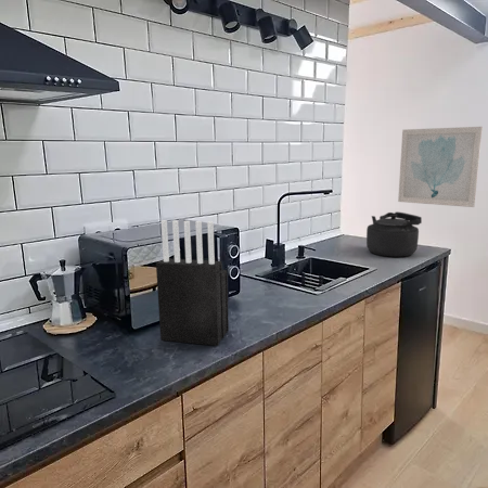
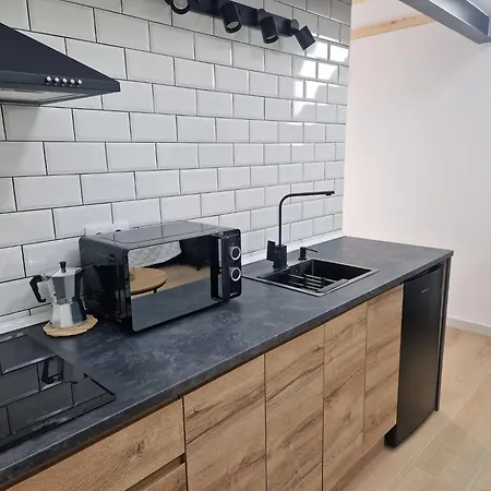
- knife block (194, 278)
- kettle (391, 232)
- wall art (437, 166)
